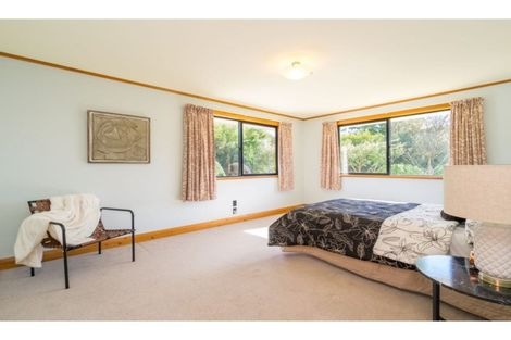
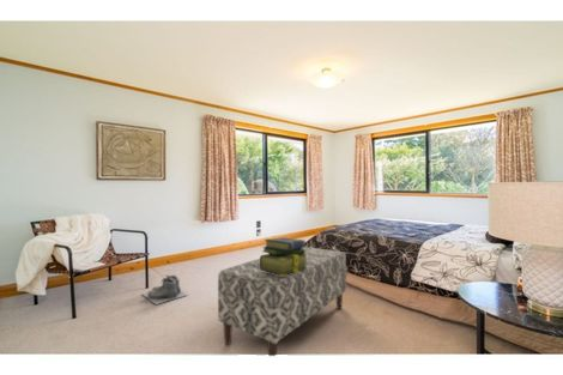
+ bench (290, 291)
+ stack of books (284, 253)
+ boots (164, 284)
